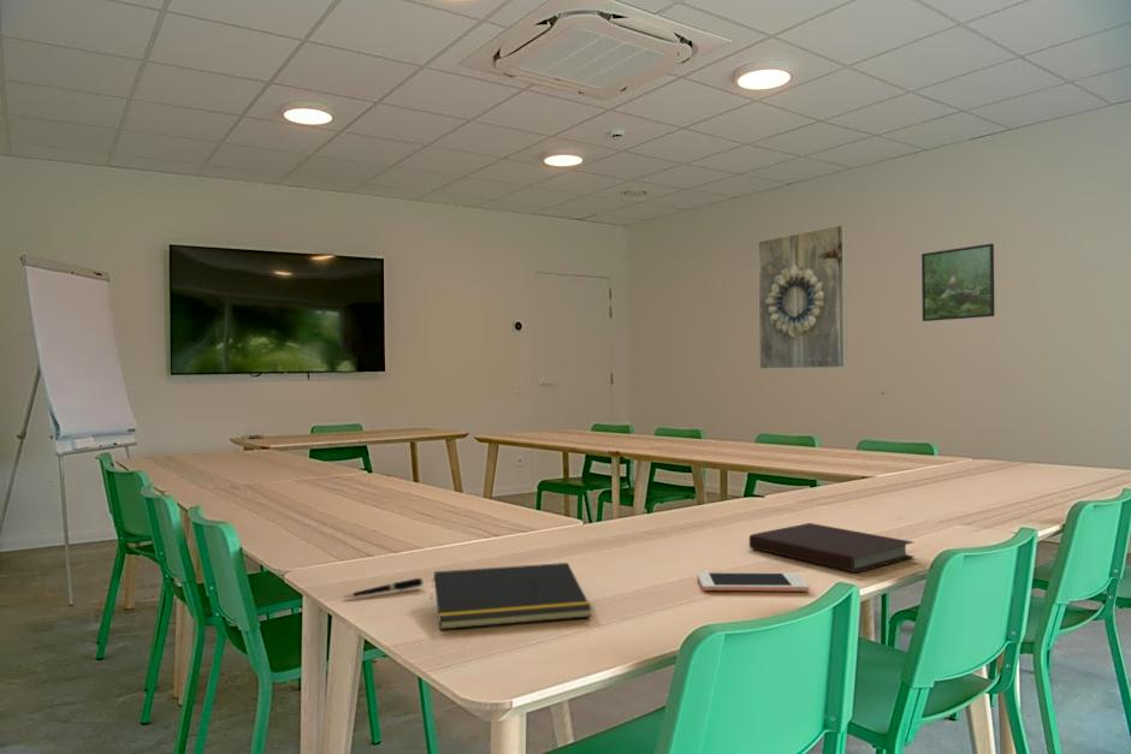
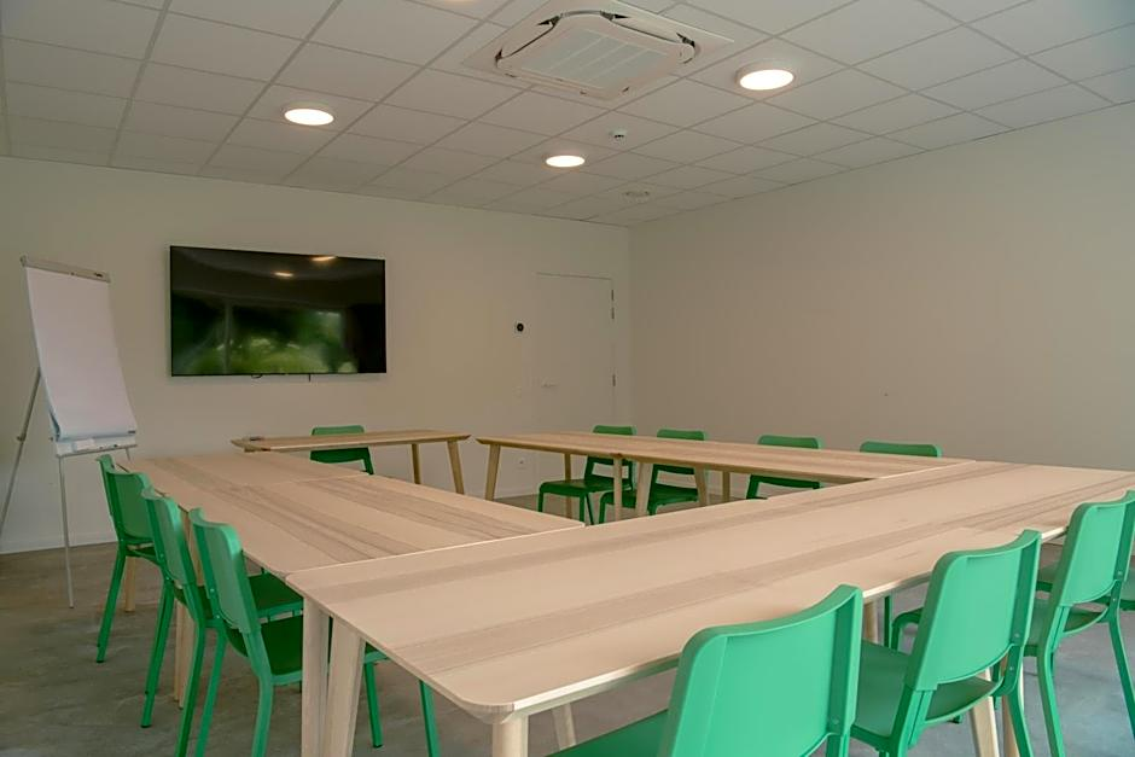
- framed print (957, 284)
- pen (383, 587)
- notebook (829, 545)
- notepad (509, 593)
- cell phone (751, 581)
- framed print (800, 301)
